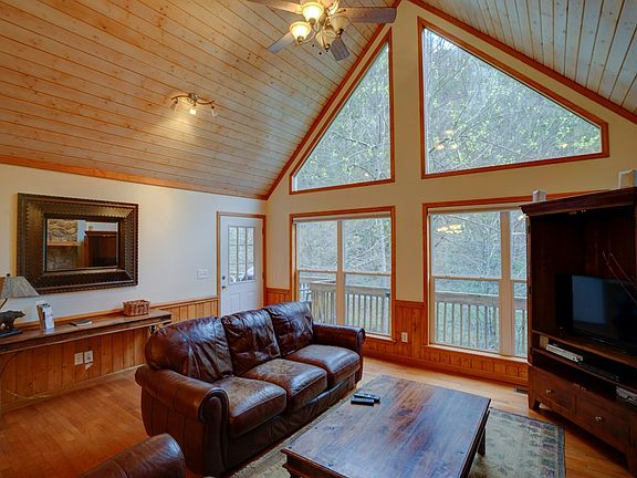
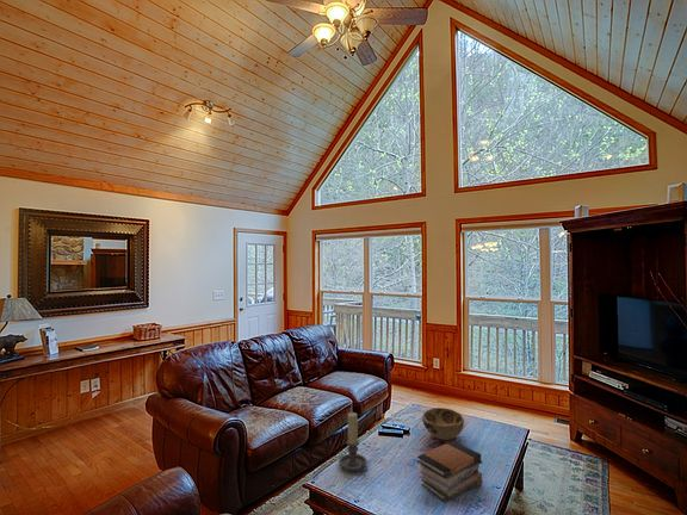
+ decorative bowl (442, 426)
+ book stack (450, 470)
+ candle holder (354, 440)
